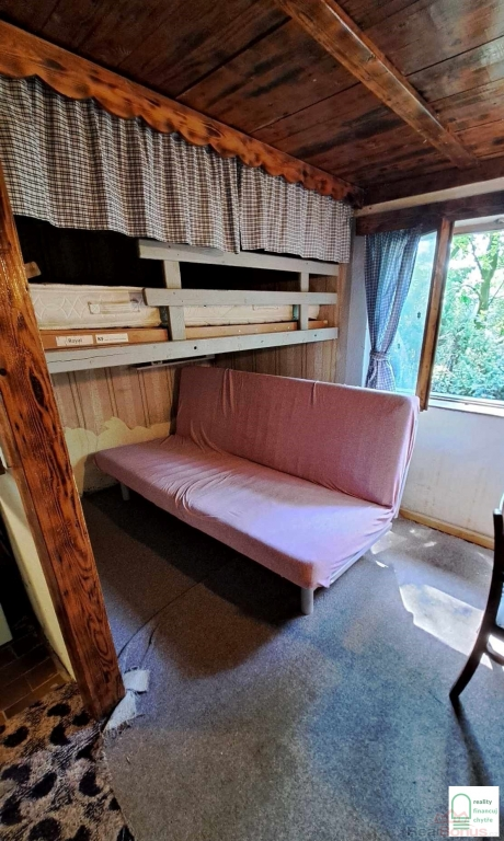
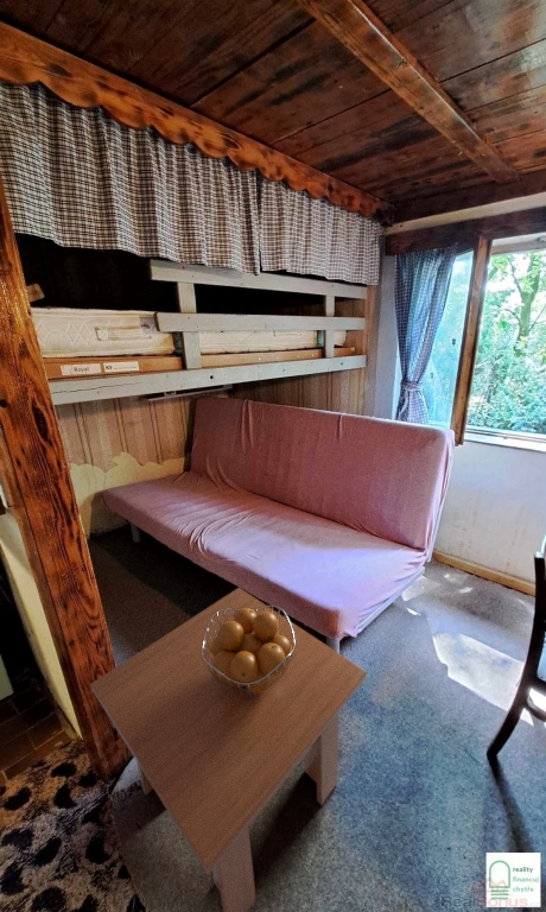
+ fruit basket (249, 650)
+ coffee table (234, 735)
